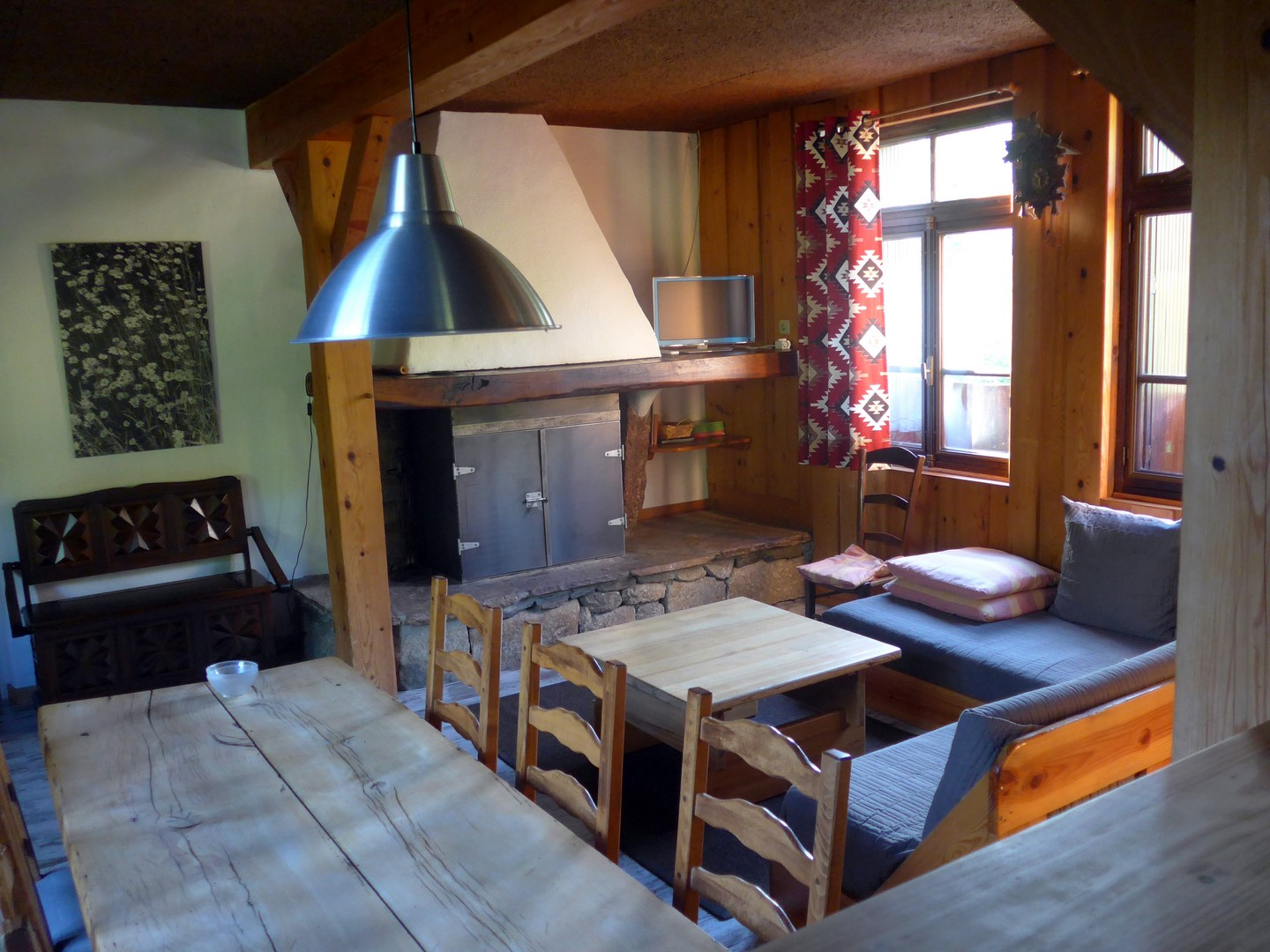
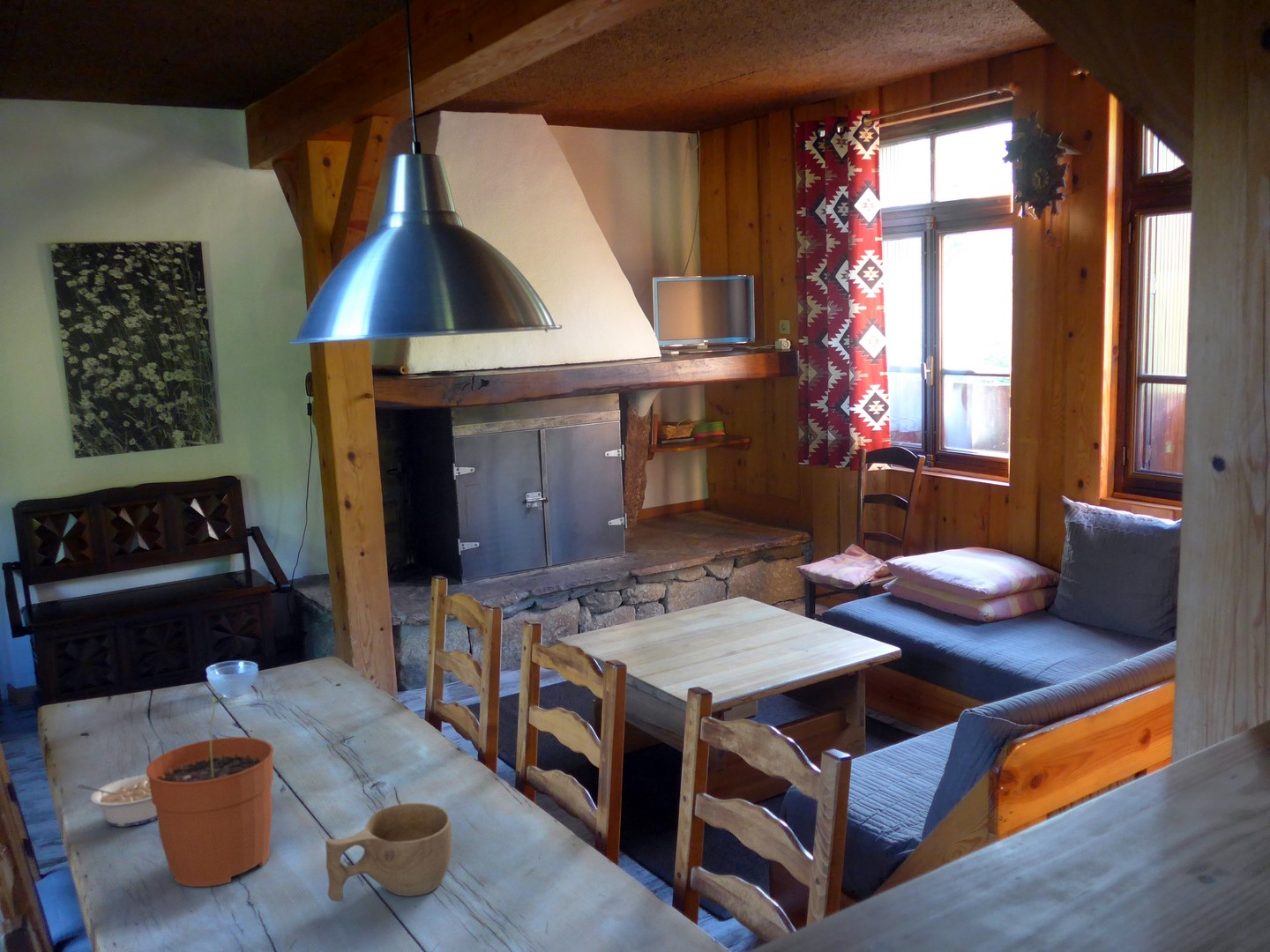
+ plant pot (213, 785)
+ cup (390, 856)
+ legume (133, 800)
